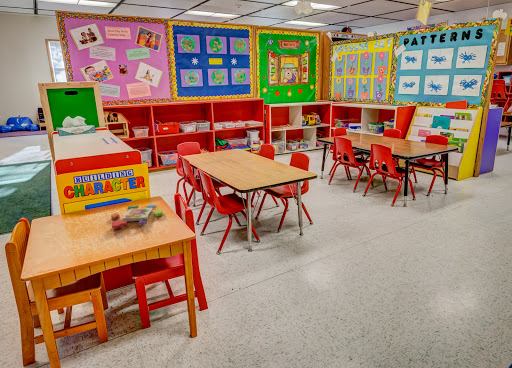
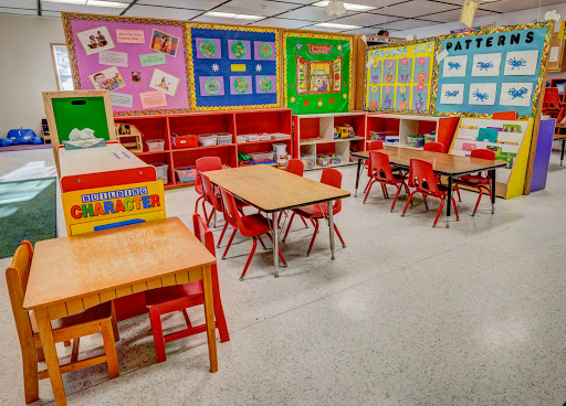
- pattern blocks set (137, 214)
